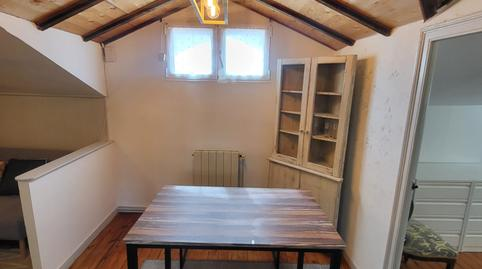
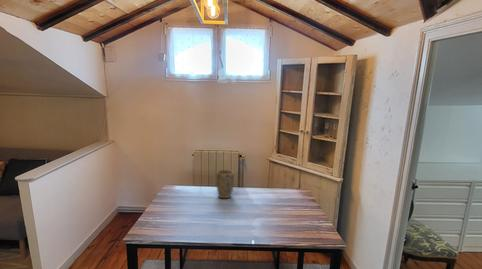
+ plant pot (224, 184)
